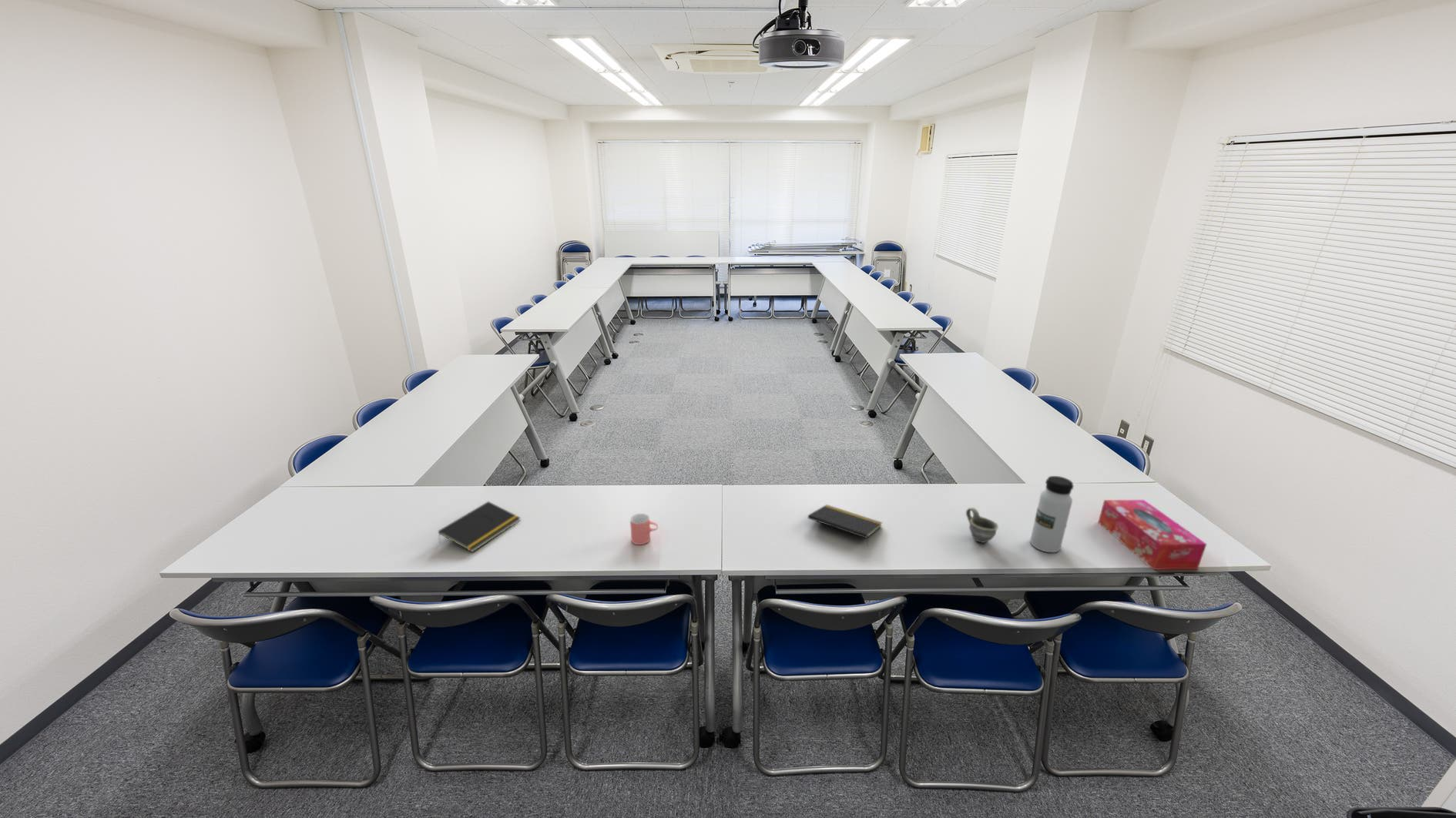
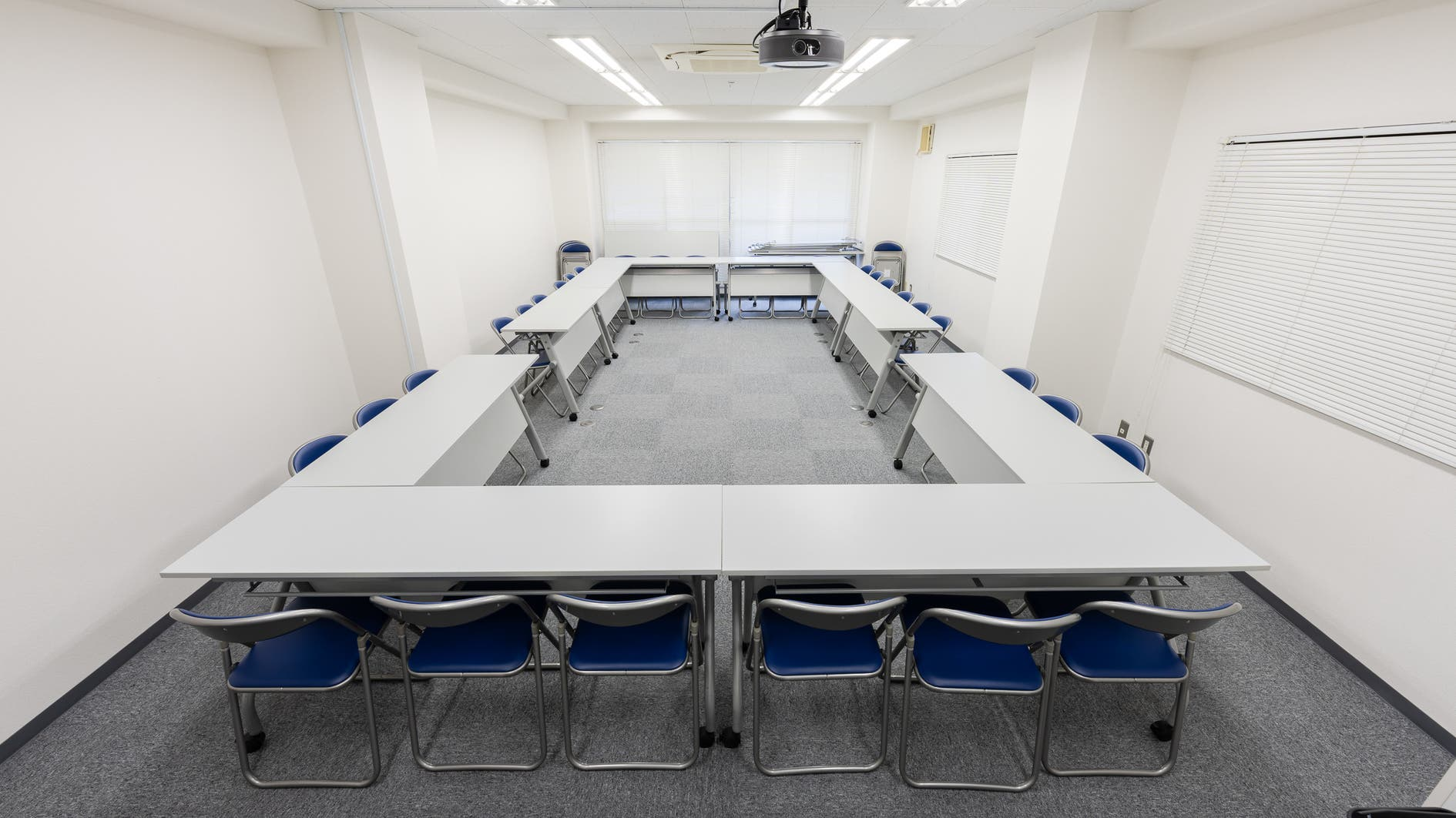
- water bottle (1052, 513)
- cup (981, 526)
- notepad (845, 520)
- cup (644, 529)
- tissue box (1148, 532)
- notepad (481, 525)
